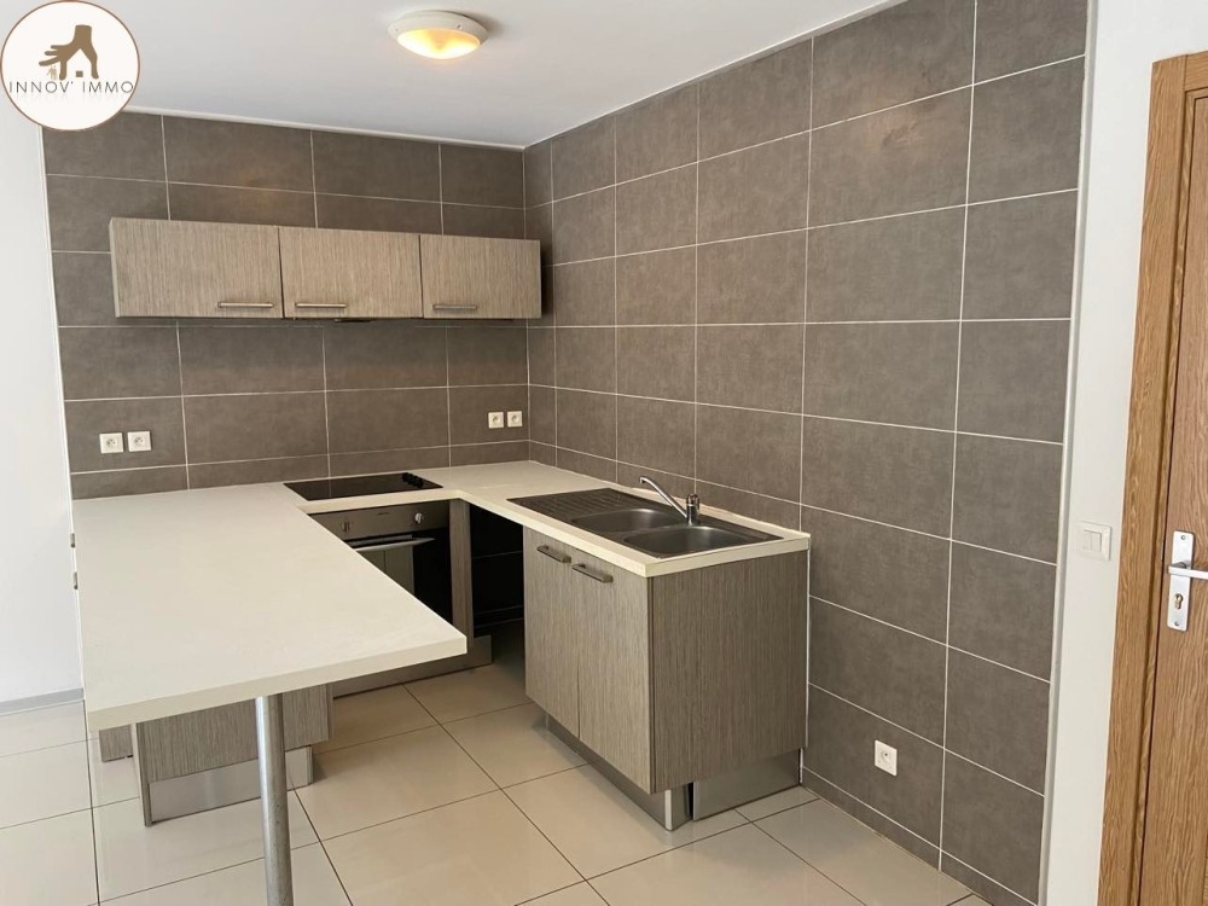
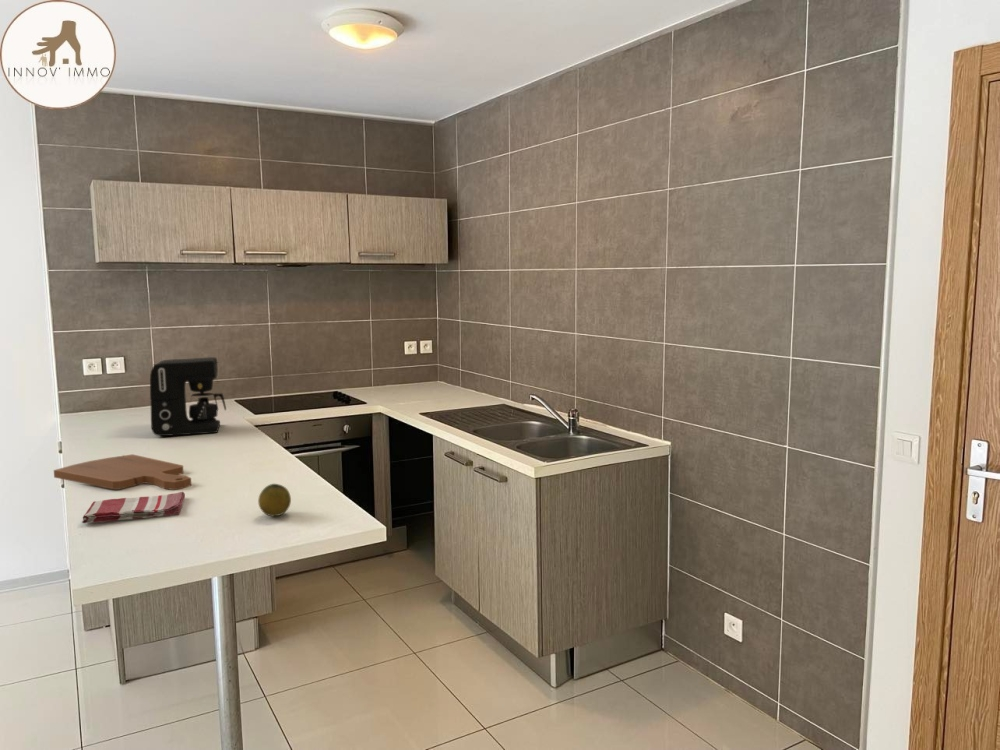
+ fruit (274, 500)
+ dish towel (136, 505)
+ cutting board (127, 472)
+ coffee maker (191, 395)
